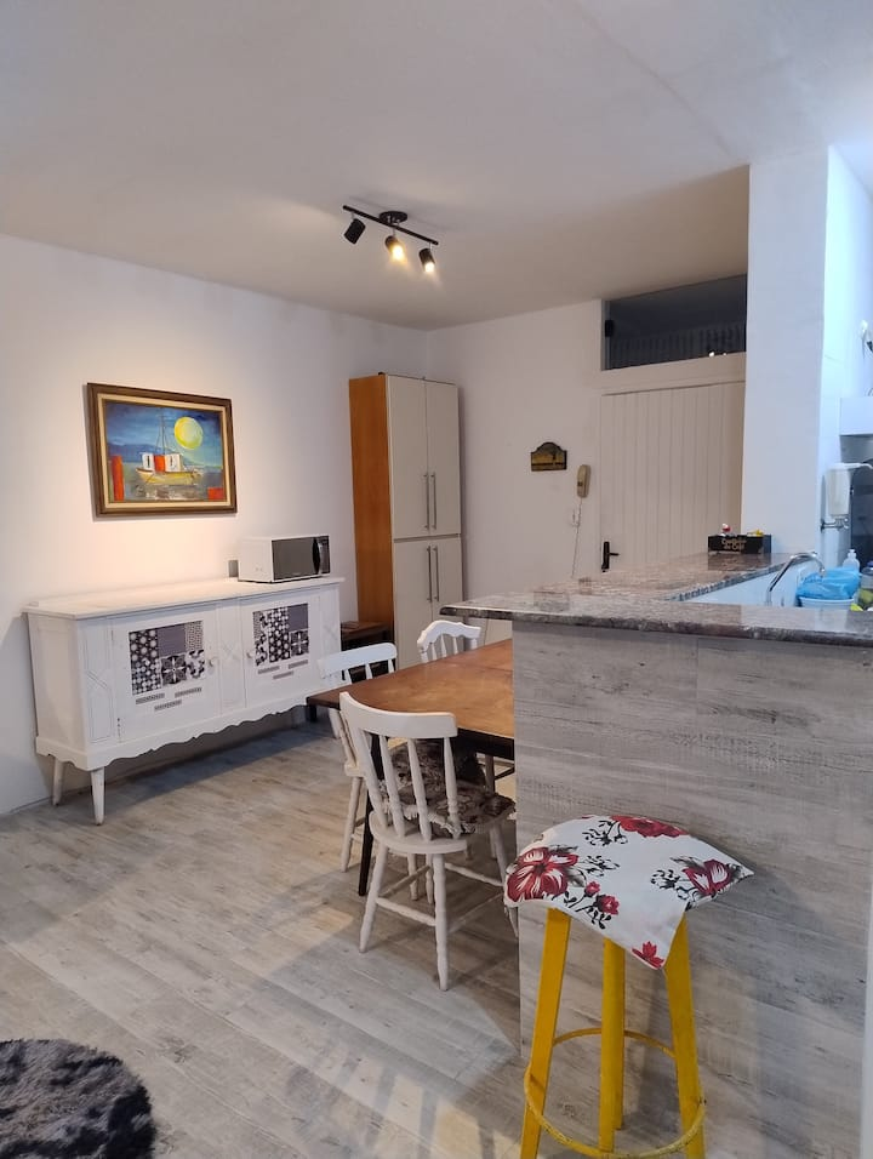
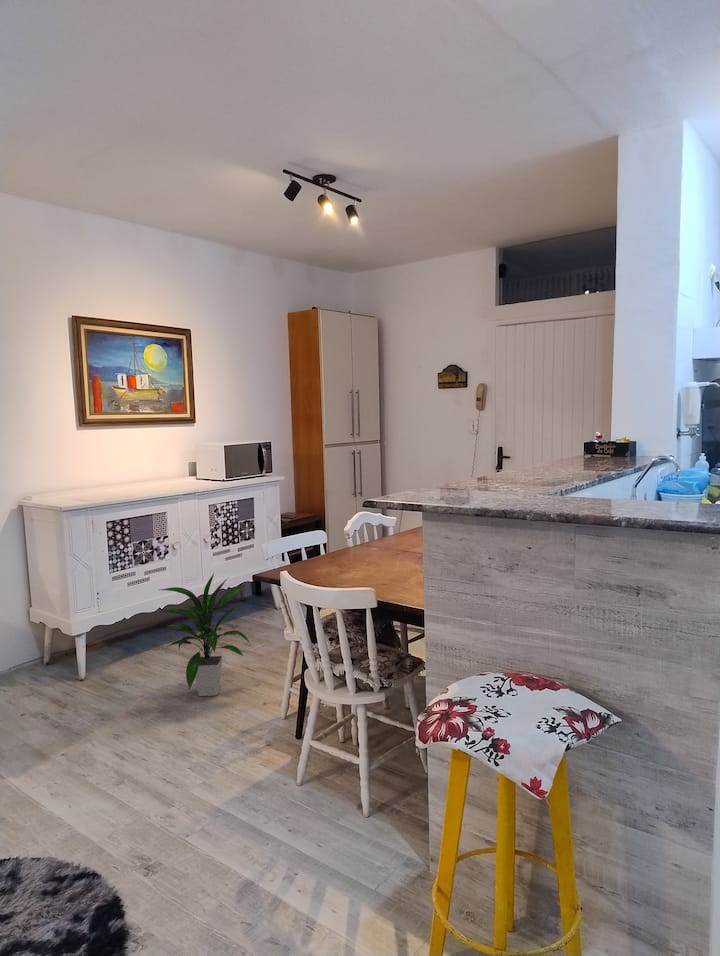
+ indoor plant (203, 634)
